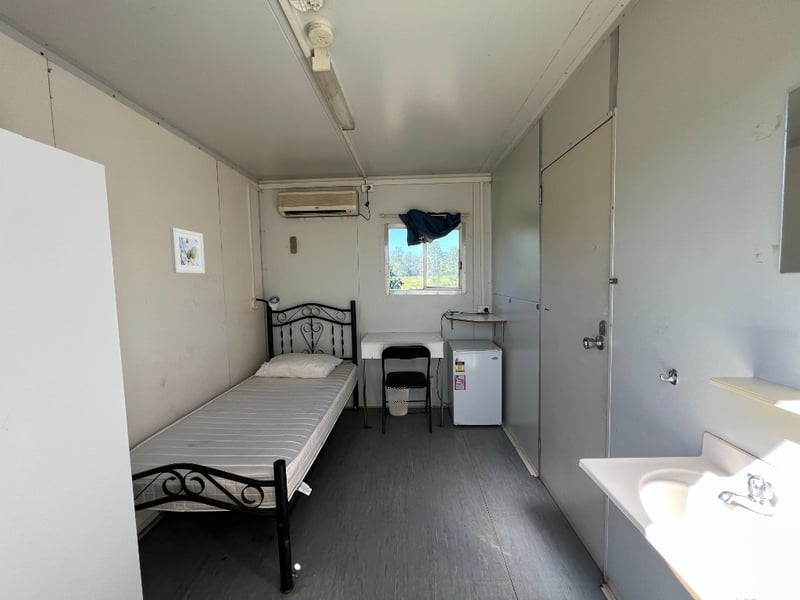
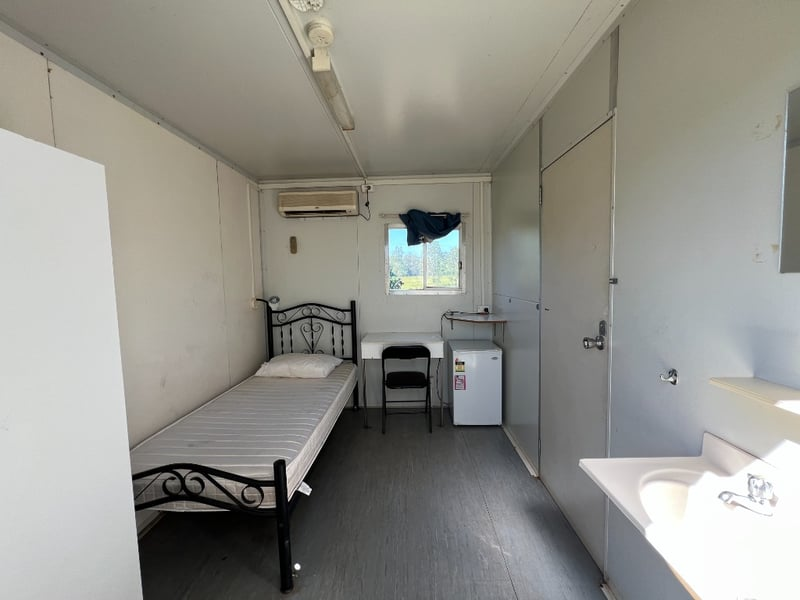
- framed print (188, 252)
- wastebasket (398, 399)
